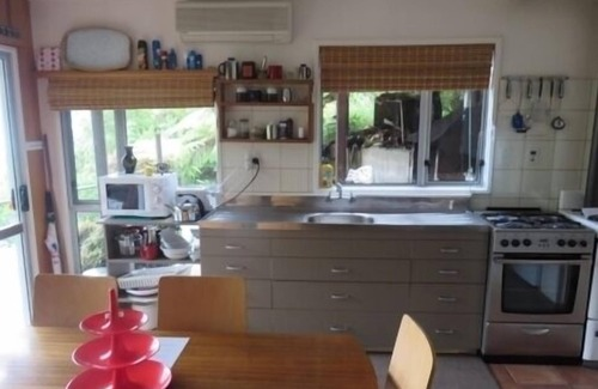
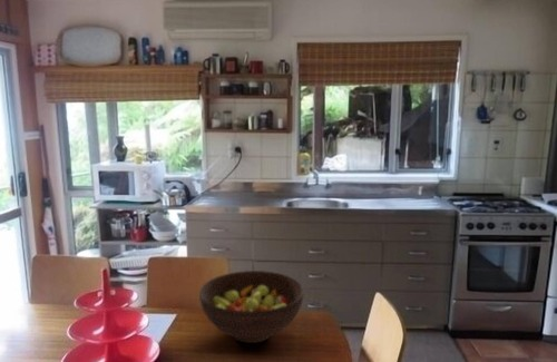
+ fruit bowl (252, 311)
